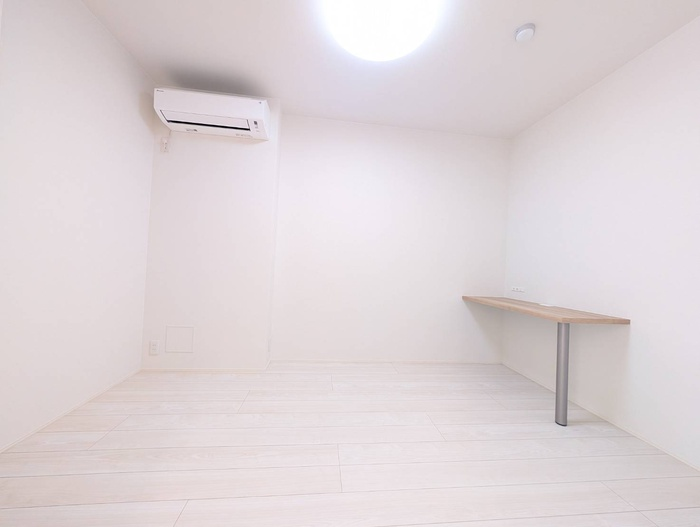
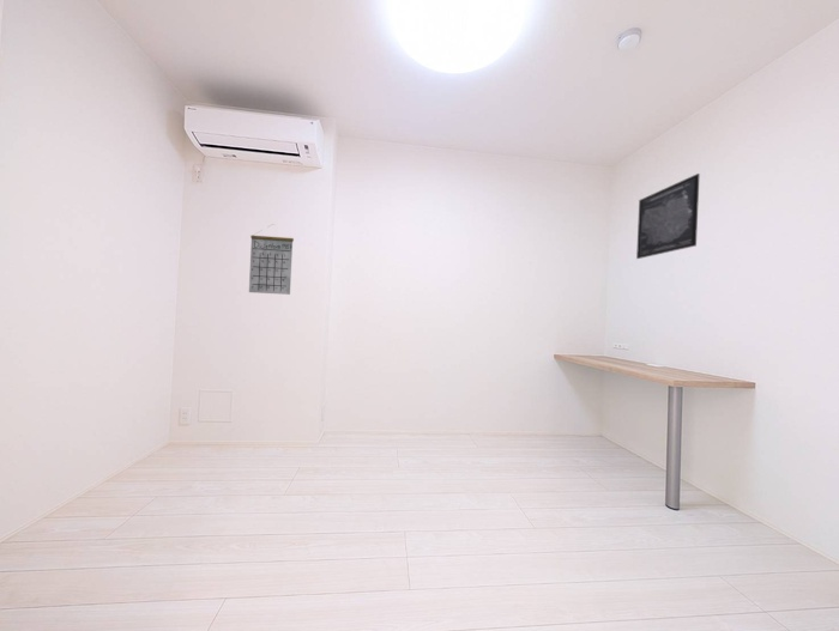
+ calendar (271, 257)
+ wall art (664, 220)
